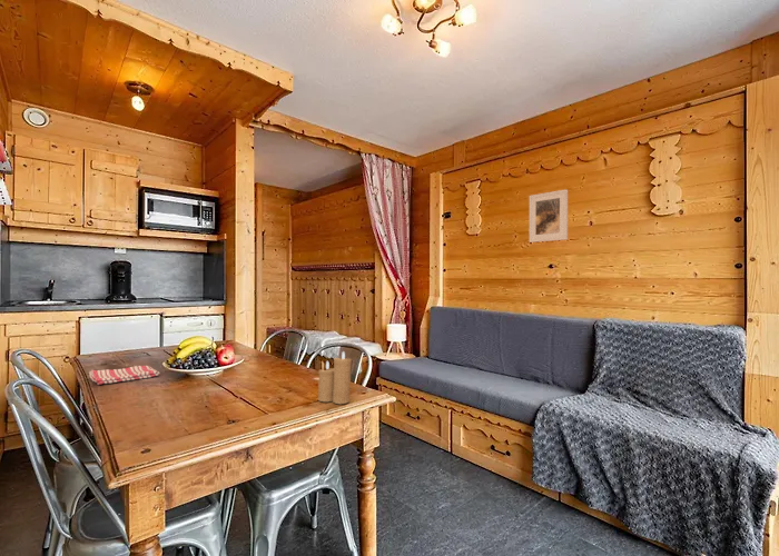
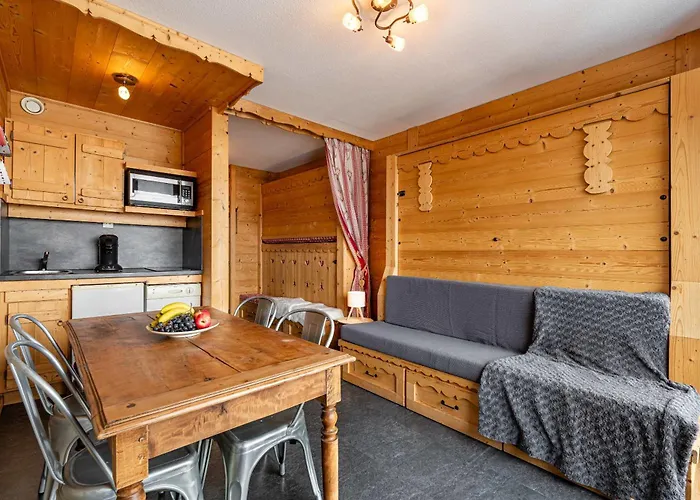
- dish towel (125, 373)
- candle (334, 375)
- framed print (548, 217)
